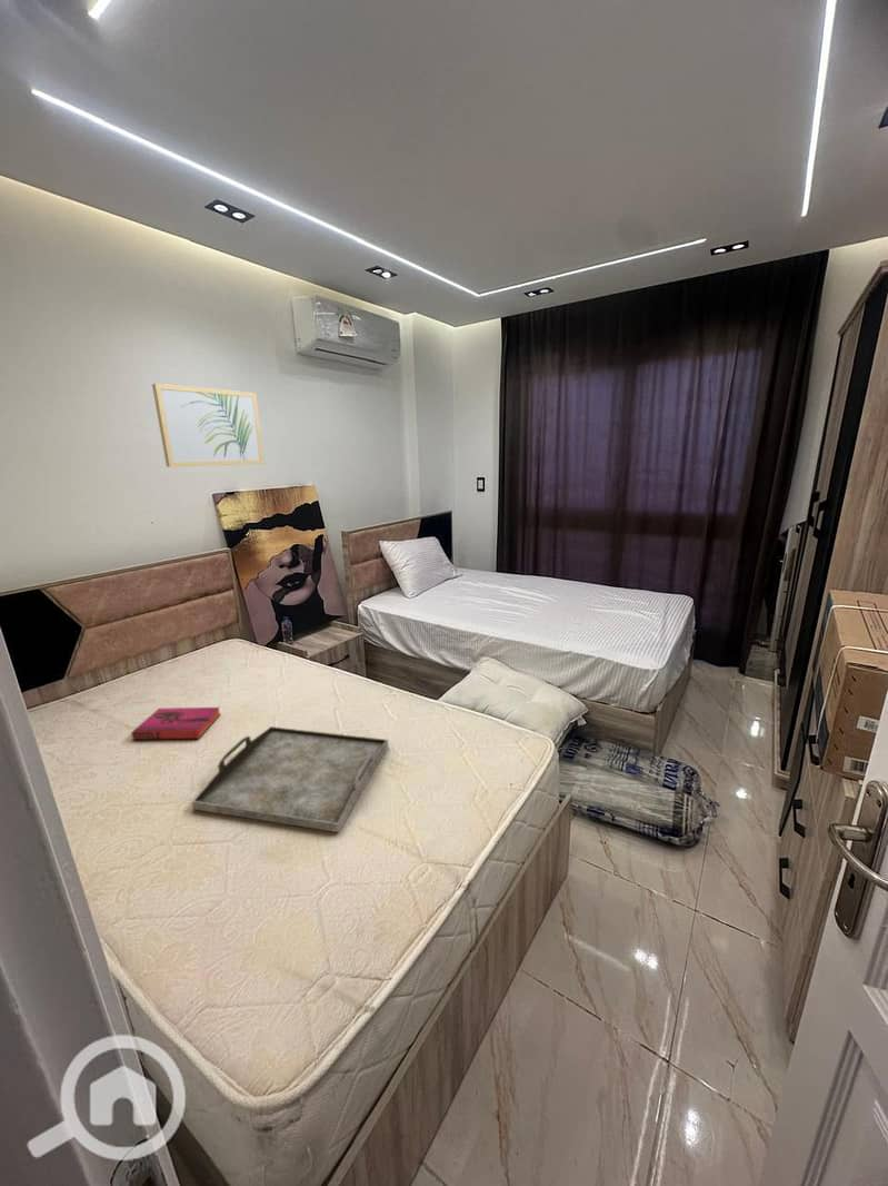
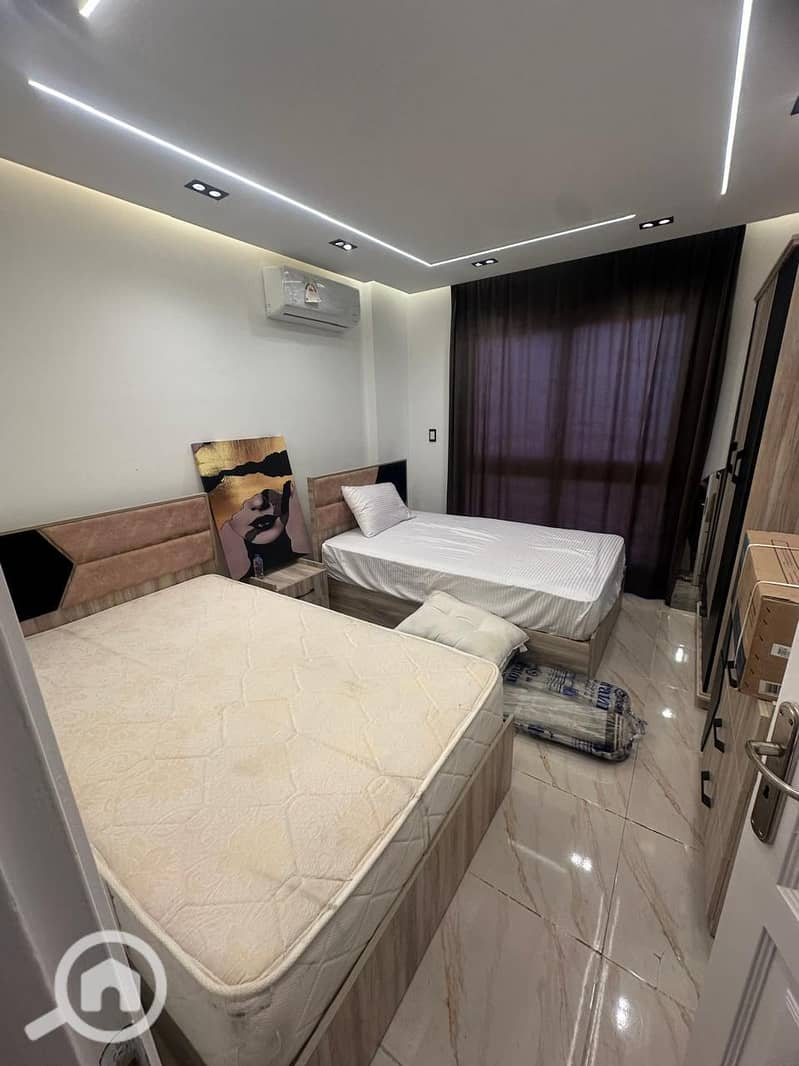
- wall art (213, 427)
- serving tray (298, 764)
- hardback book (178, 722)
